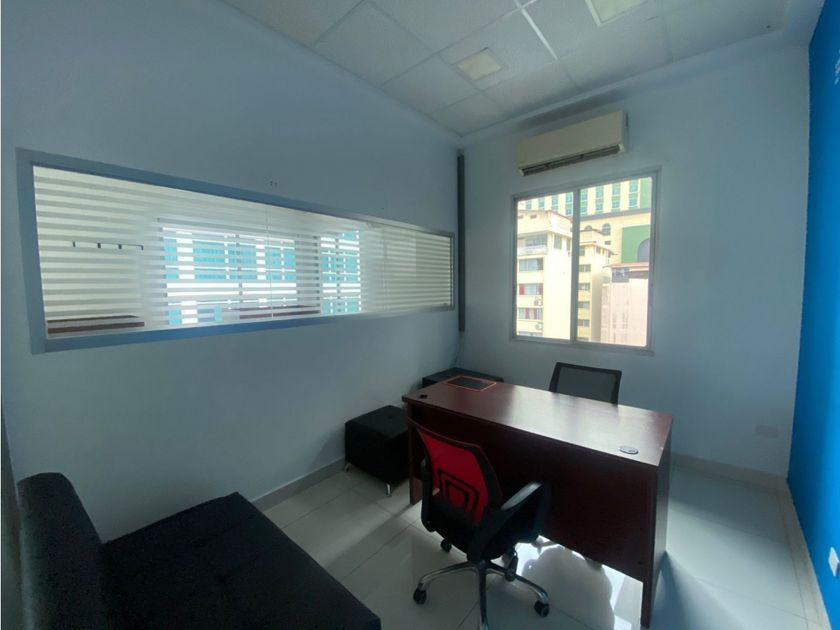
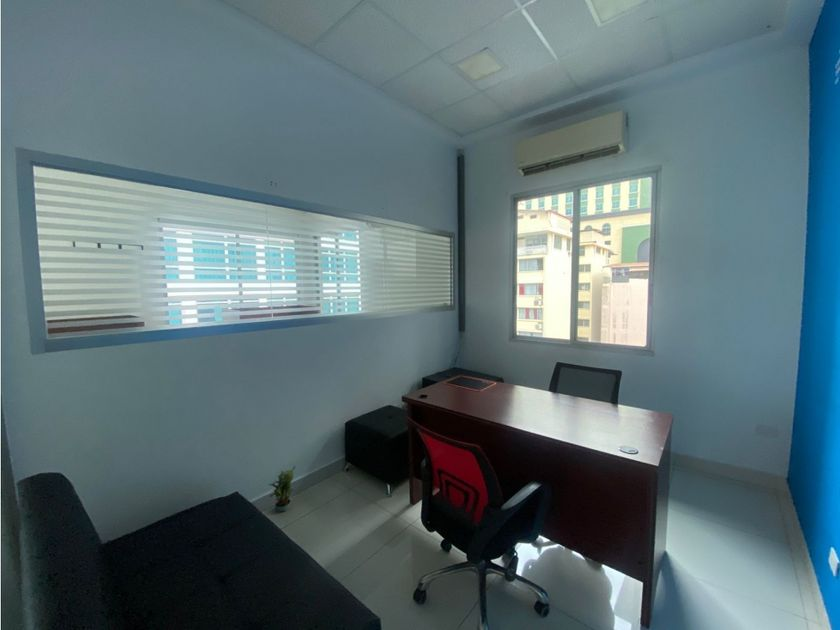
+ potted plant (282, 489)
